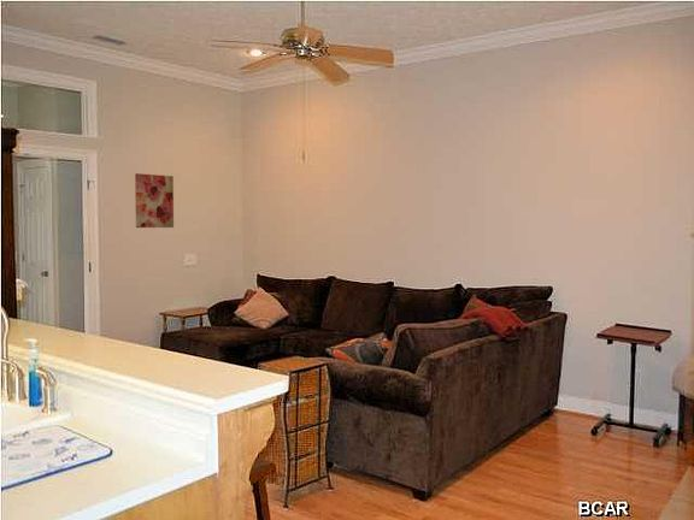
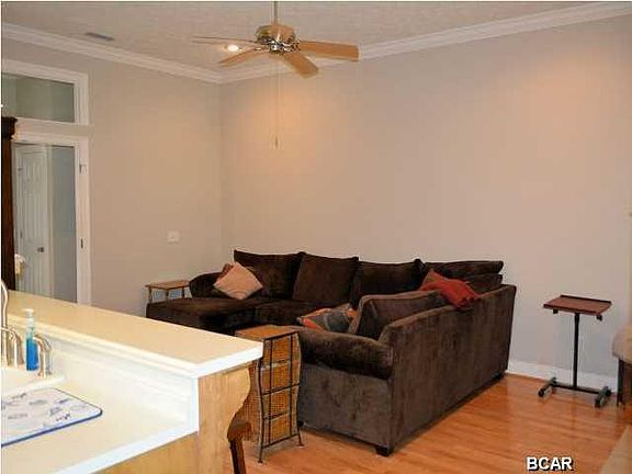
- wall art (154, 201)
